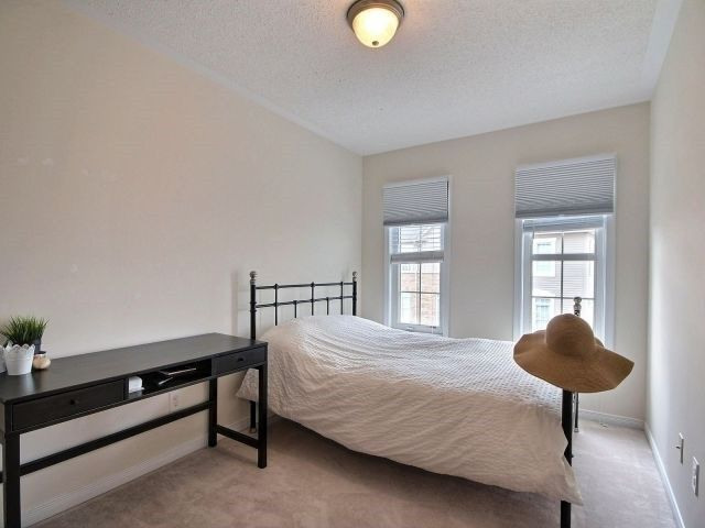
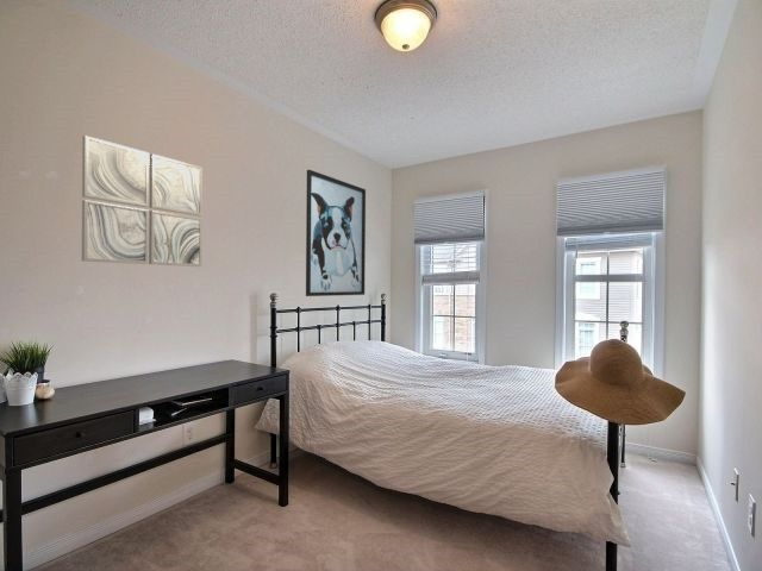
+ wall art (338, 238)
+ wall art (149, 207)
